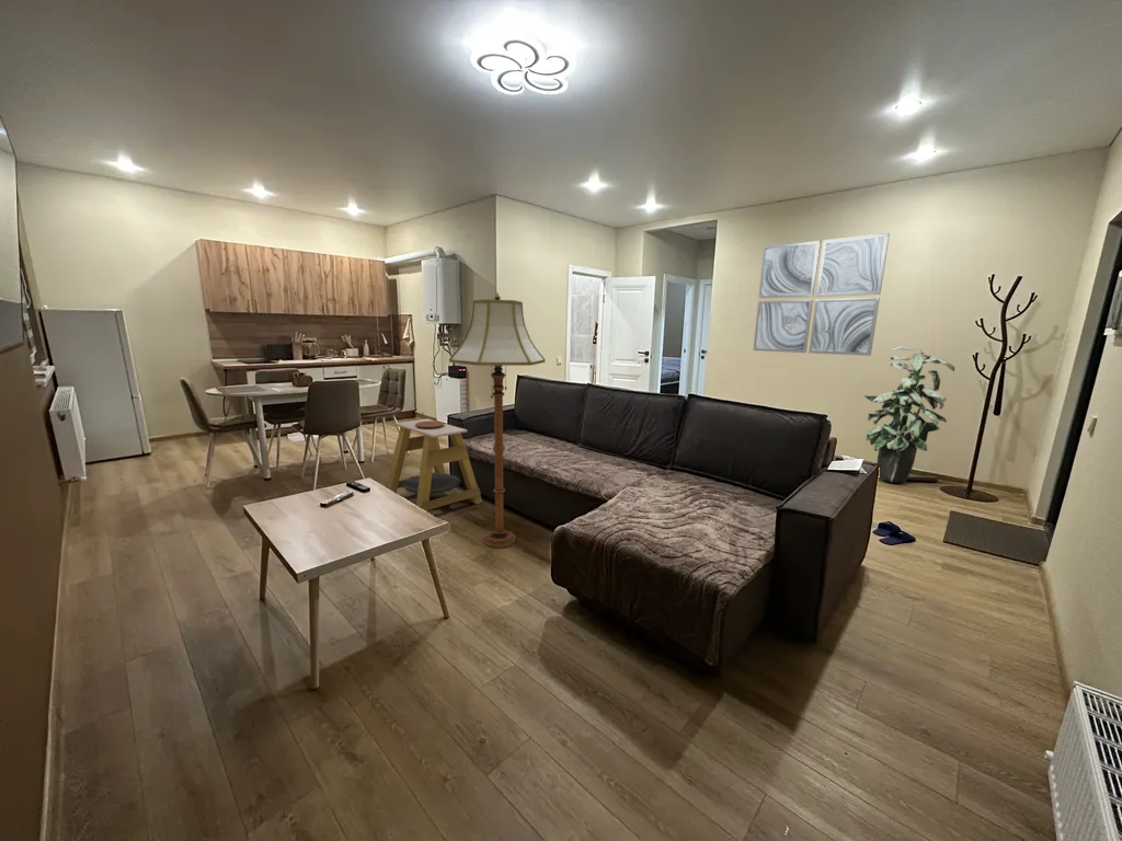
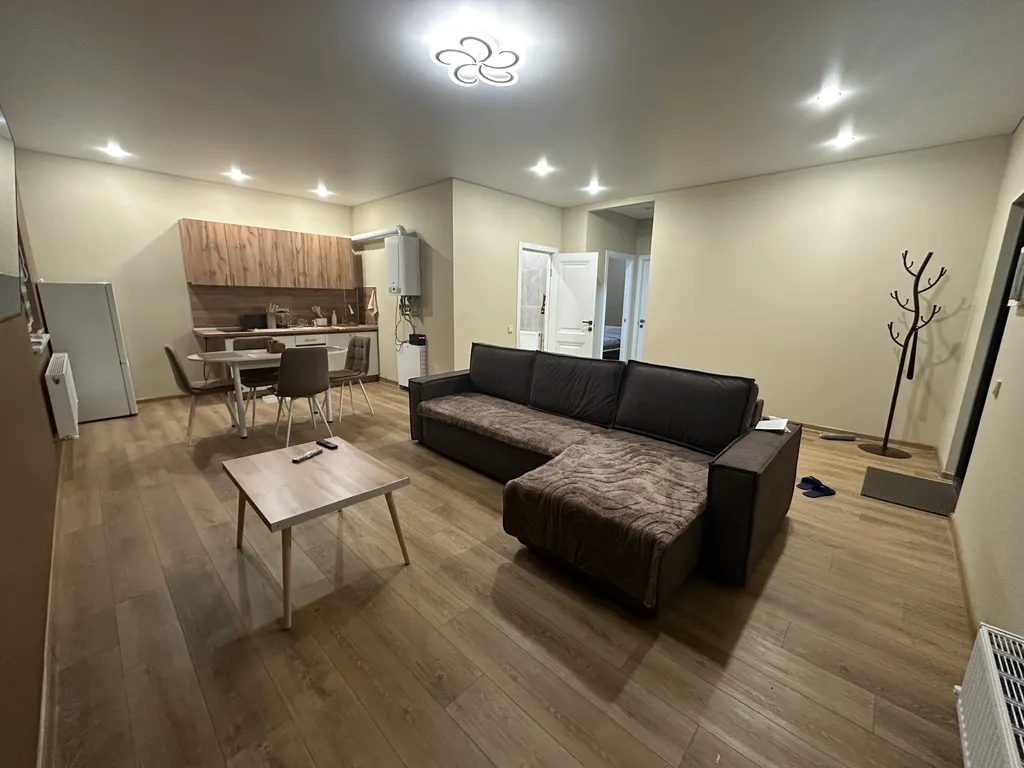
- floor lamp (499, 423)
- wall art (812, 296)
- side table (431, 463)
- indoor plant (903, 415)
